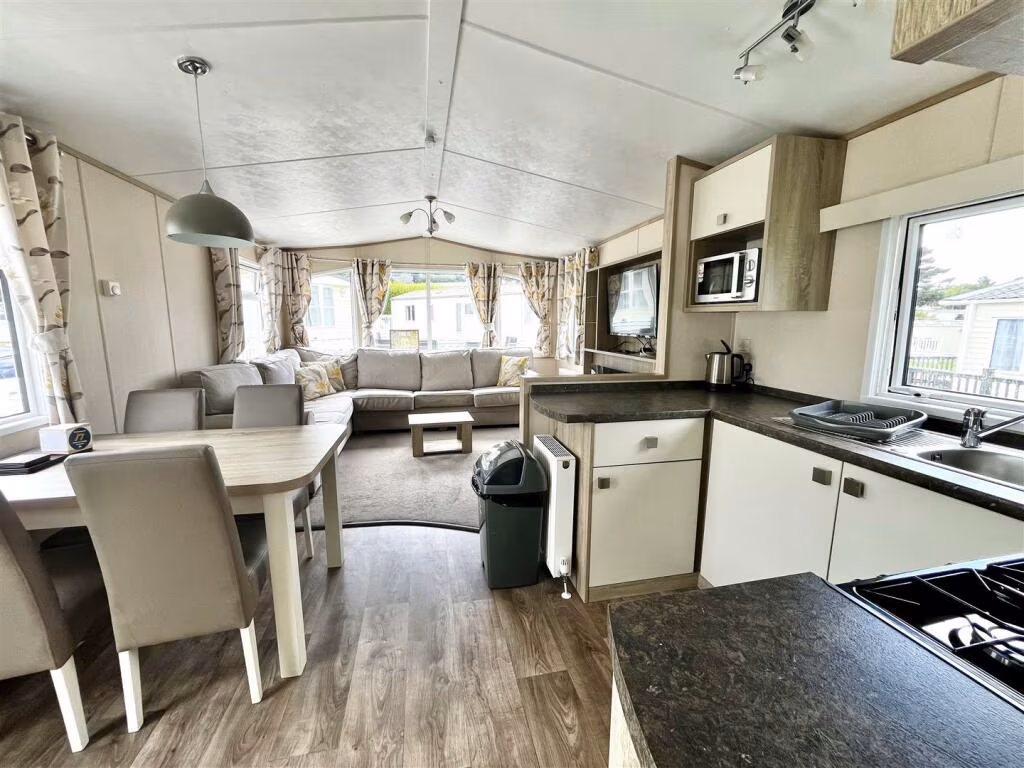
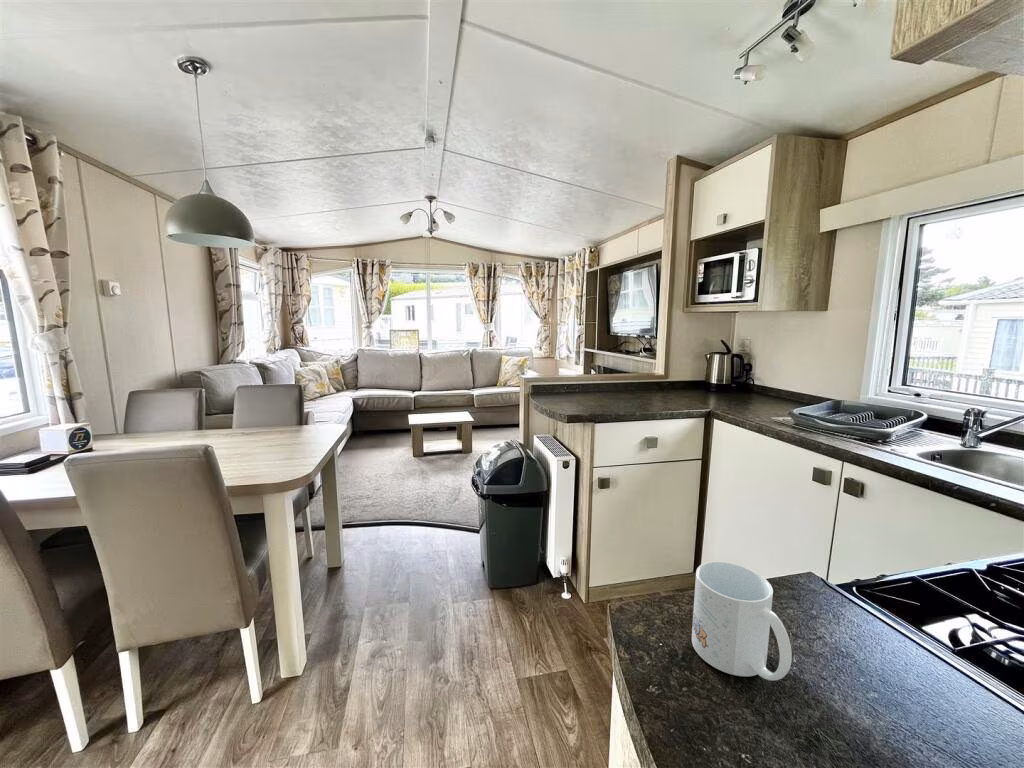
+ mug (742, 625)
